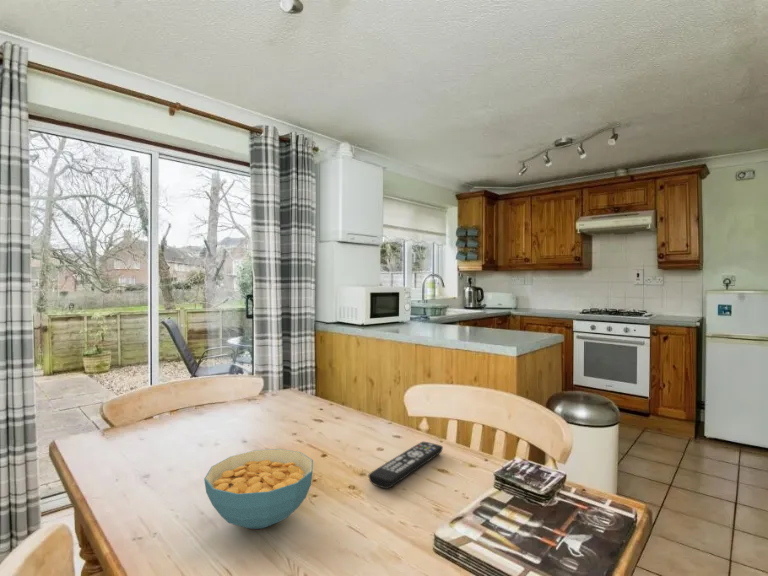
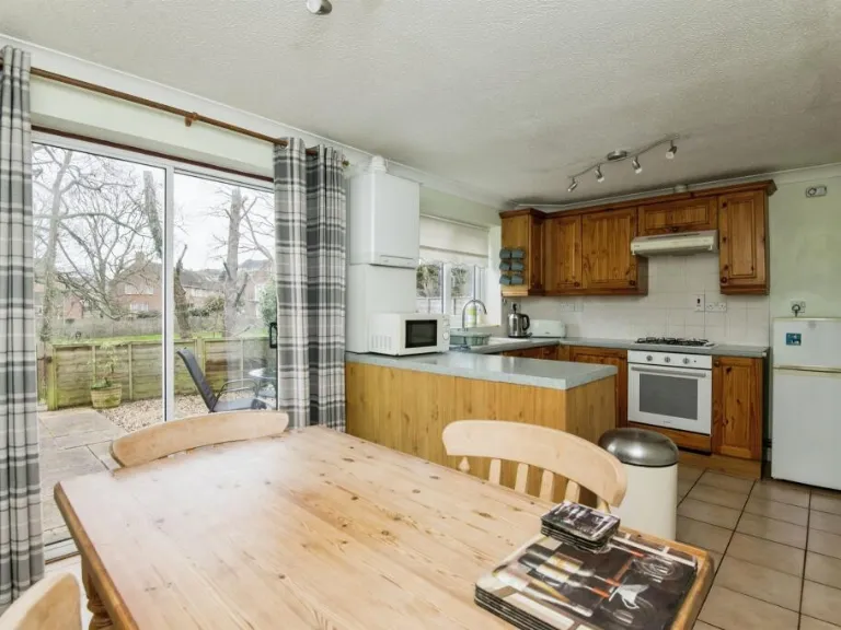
- remote control (408, 462)
- cereal bowl (261, 494)
